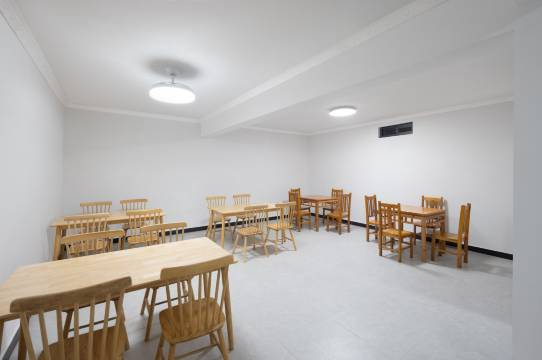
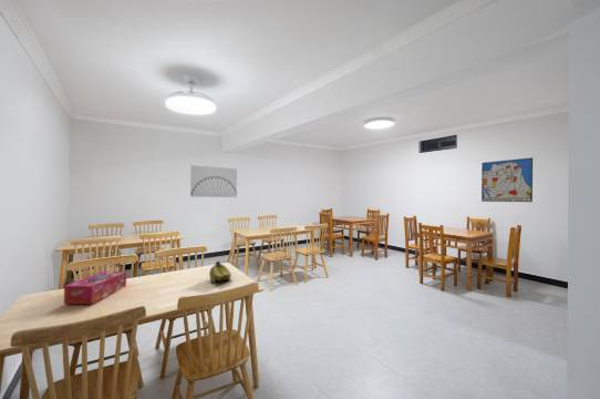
+ wall art (215, 182)
+ wall art (505, 181)
+ tissue box (97, 286)
+ fruit (220, 272)
